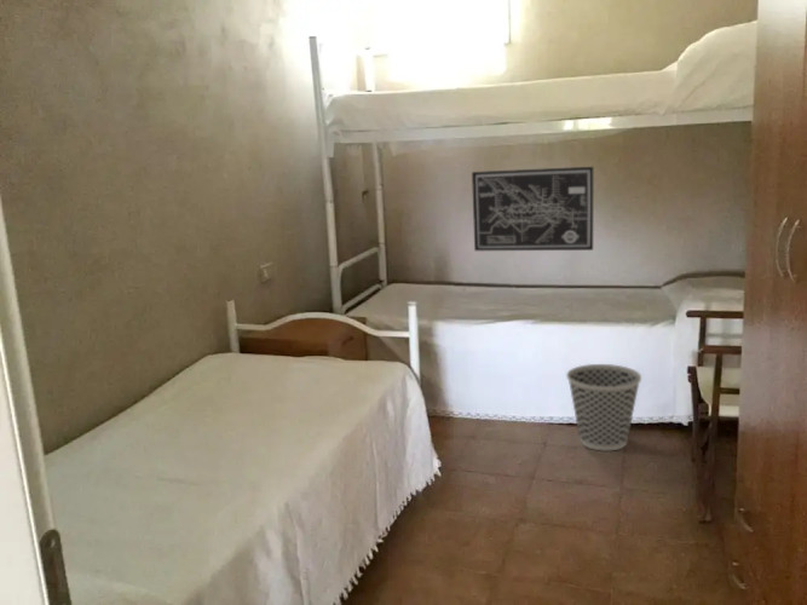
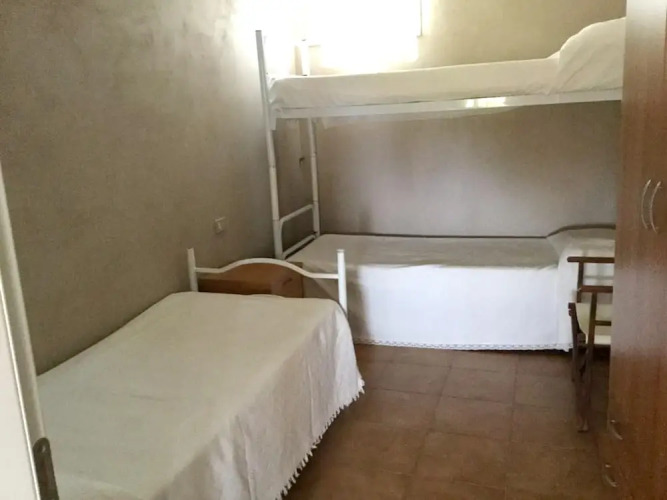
- wall art (531, 209)
- wastebasket (603, 408)
